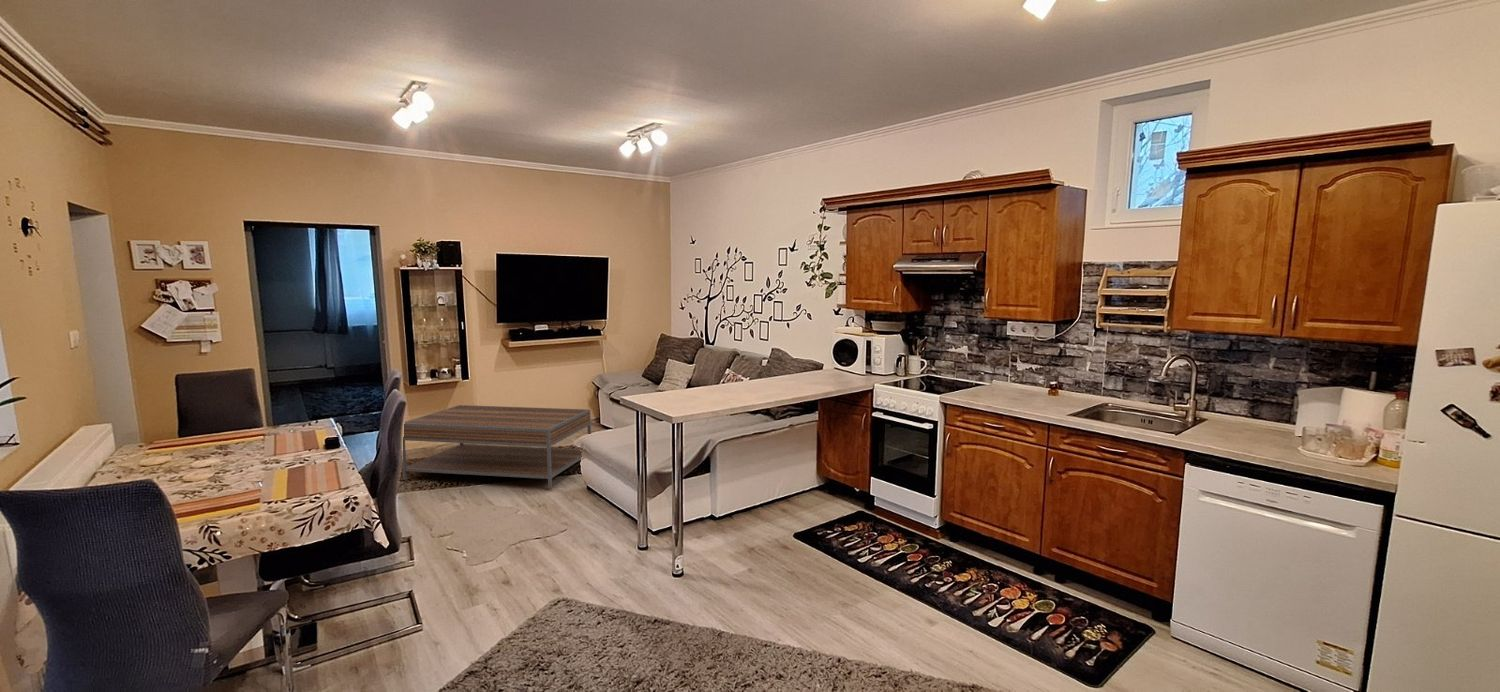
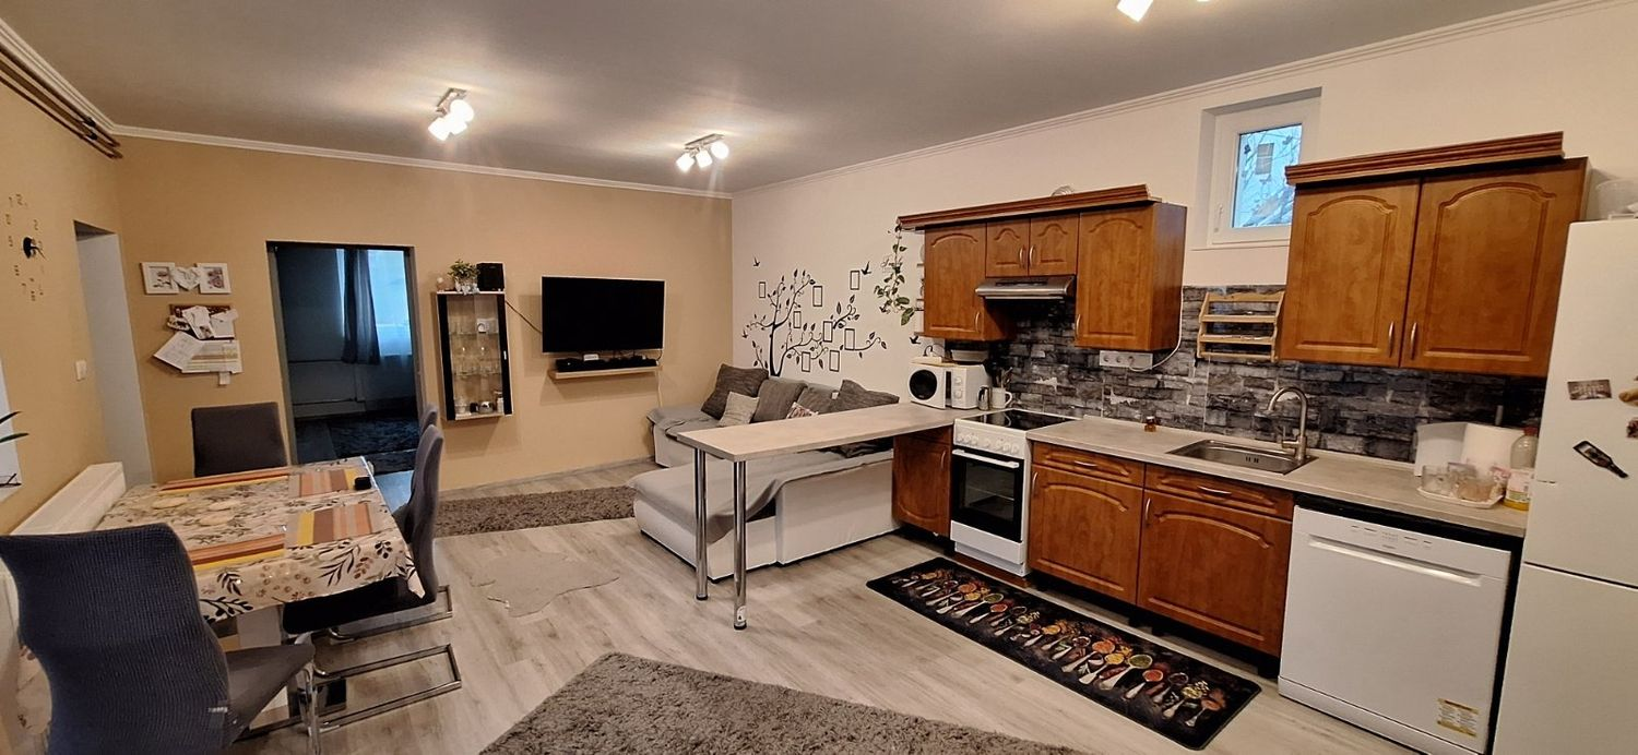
- coffee table (502, 442)
